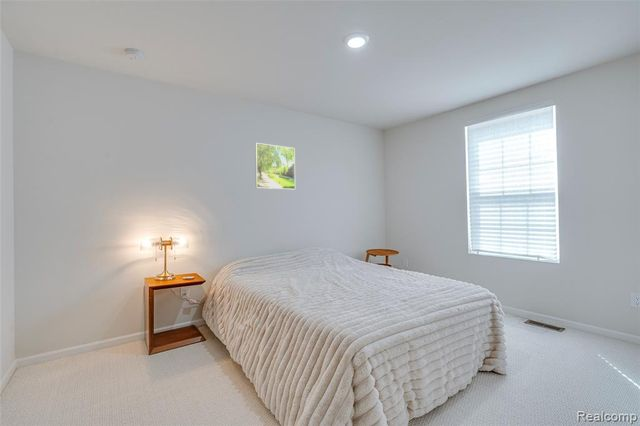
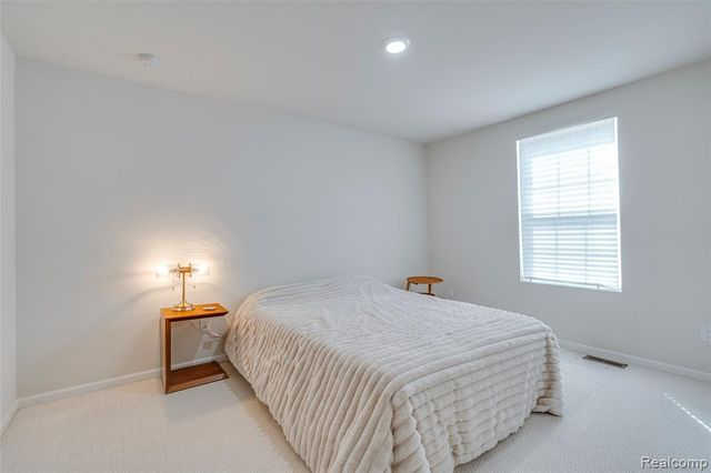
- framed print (276, 167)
